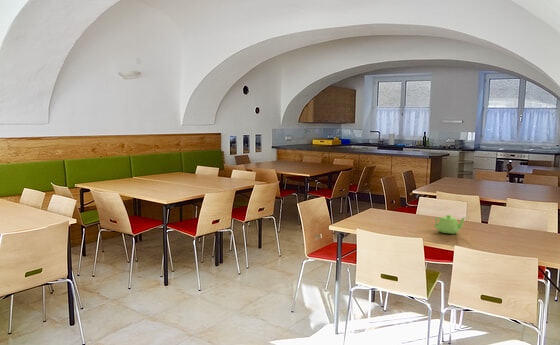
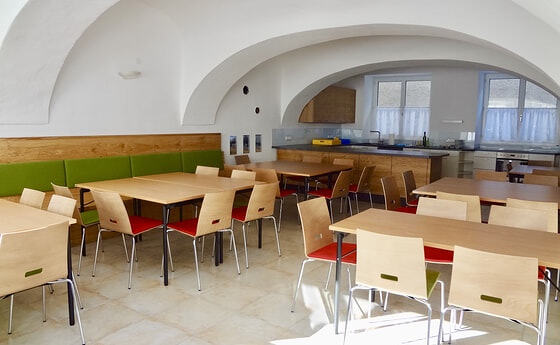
- teapot (449, 223)
